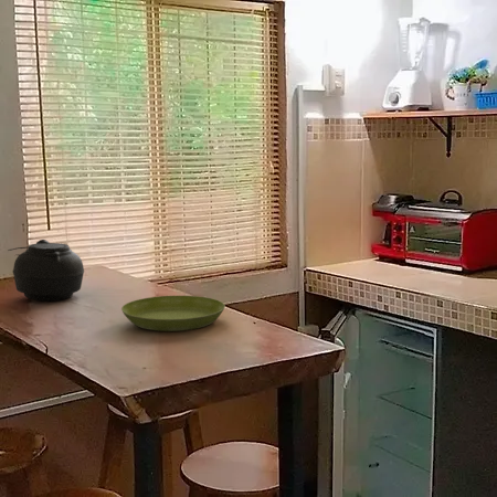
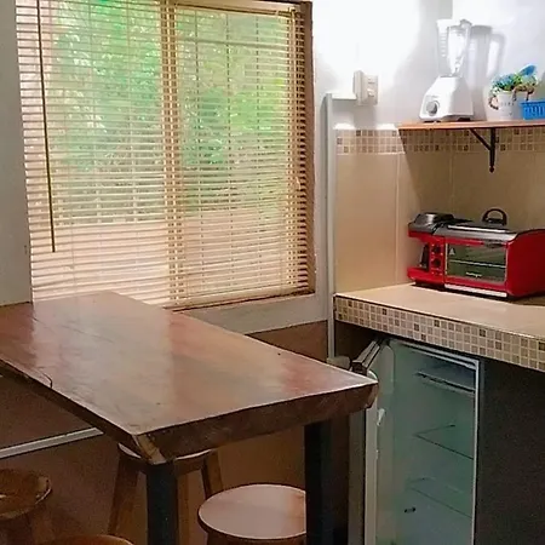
- teapot (47, 269)
- saucer (173, 314)
